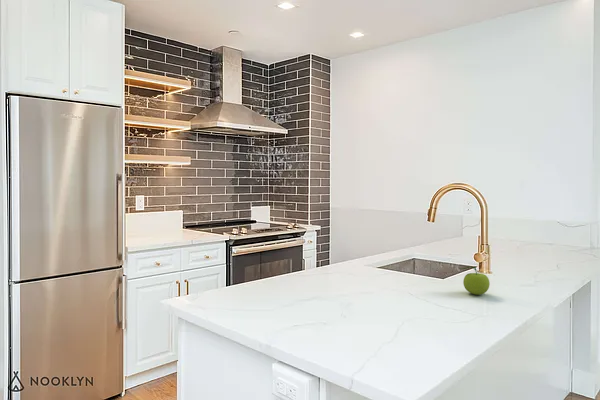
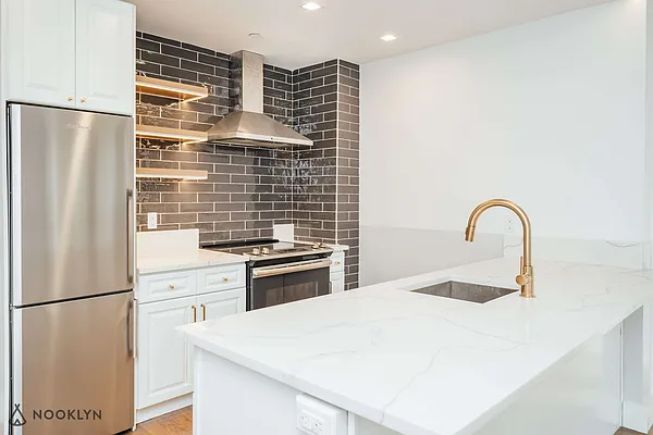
- fruit (471, 279)
